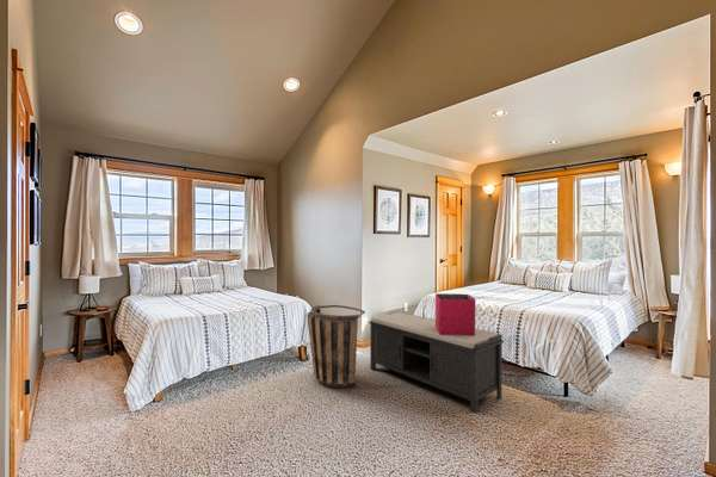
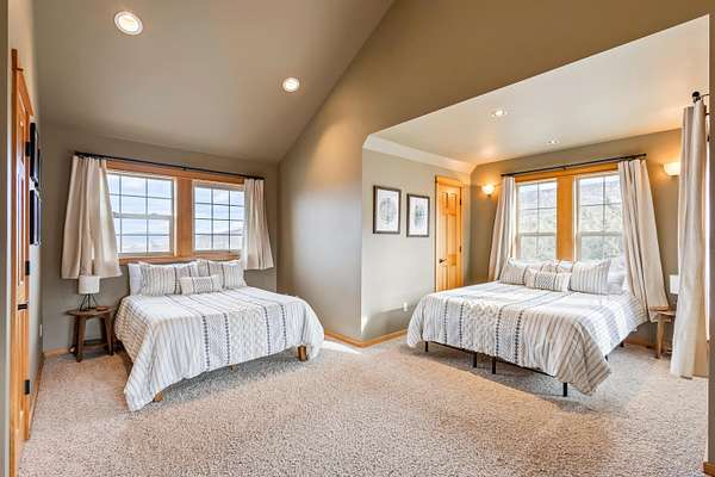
- storage bin (453, 312)
- bench (430, 353)
- basket (333, 342)
